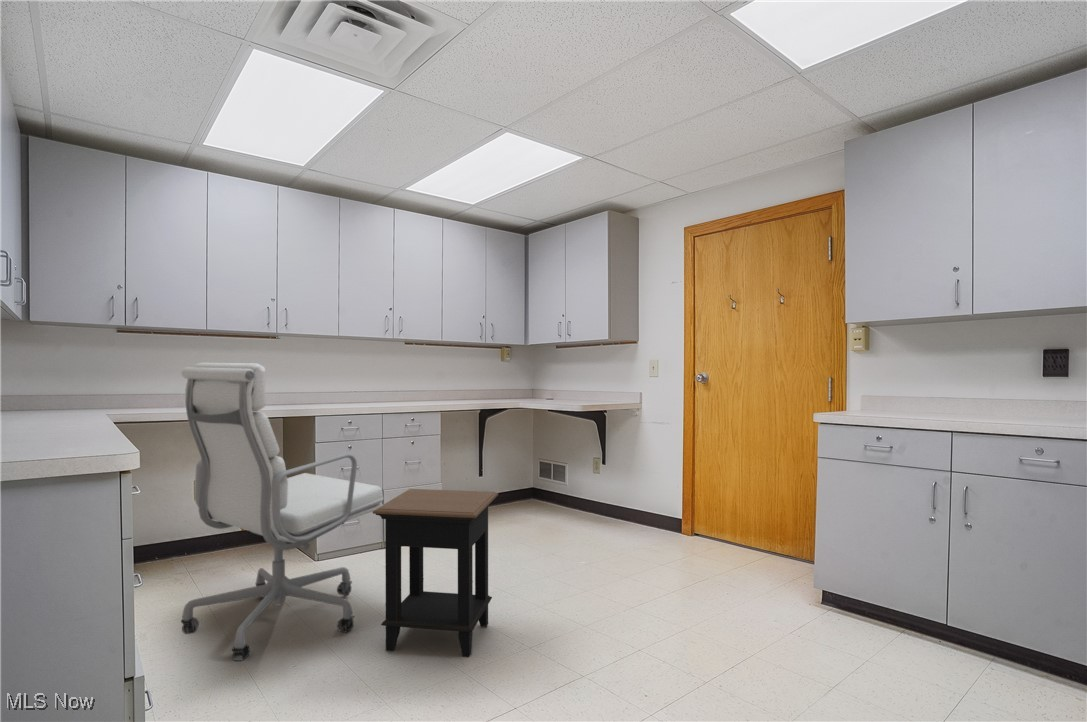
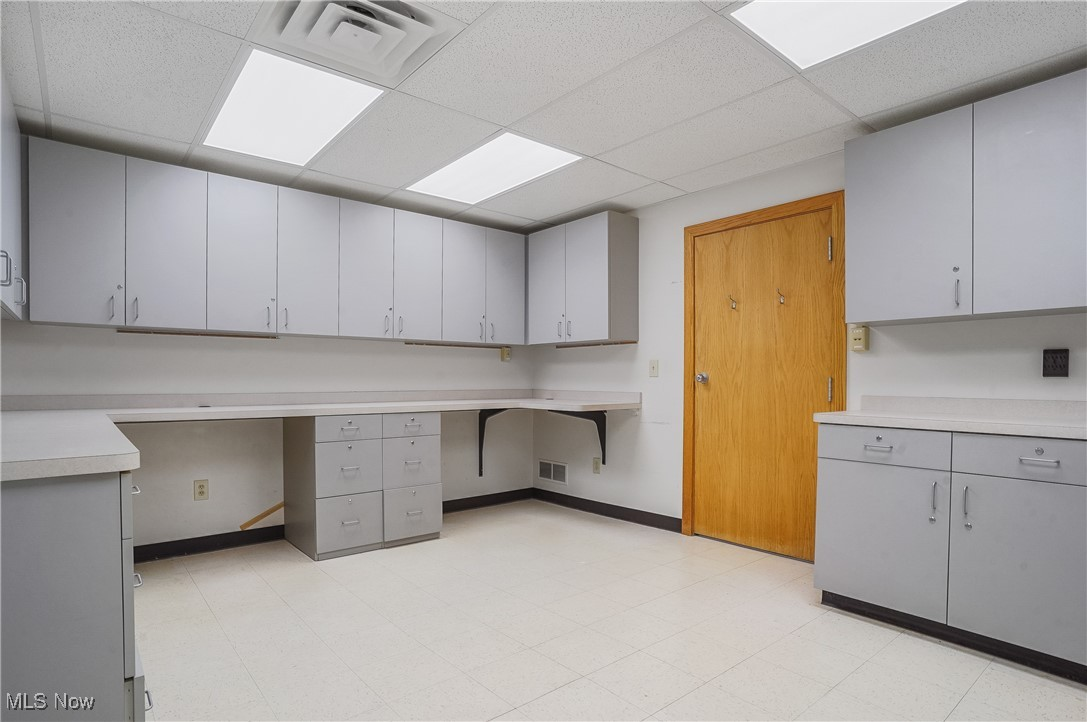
- office chair (282, 490)
- side table (422, 568)
